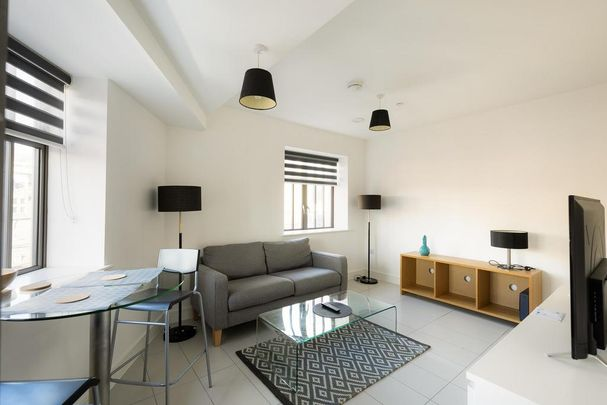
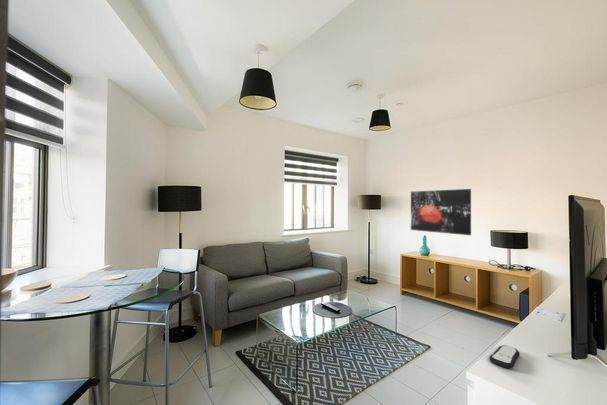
+ remote control (505, 355)
+ wall art (438, 211)
